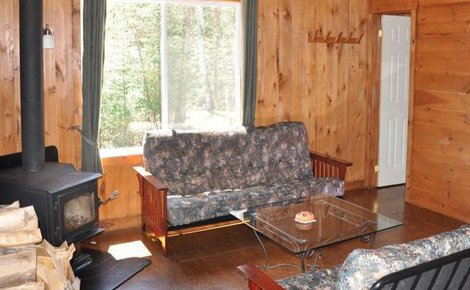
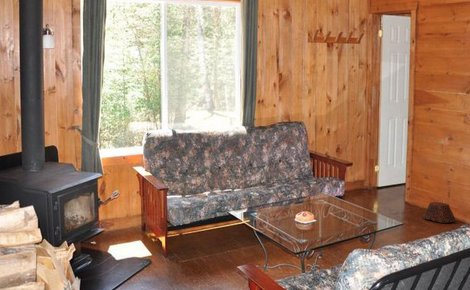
+ woven basket (439, 211)
